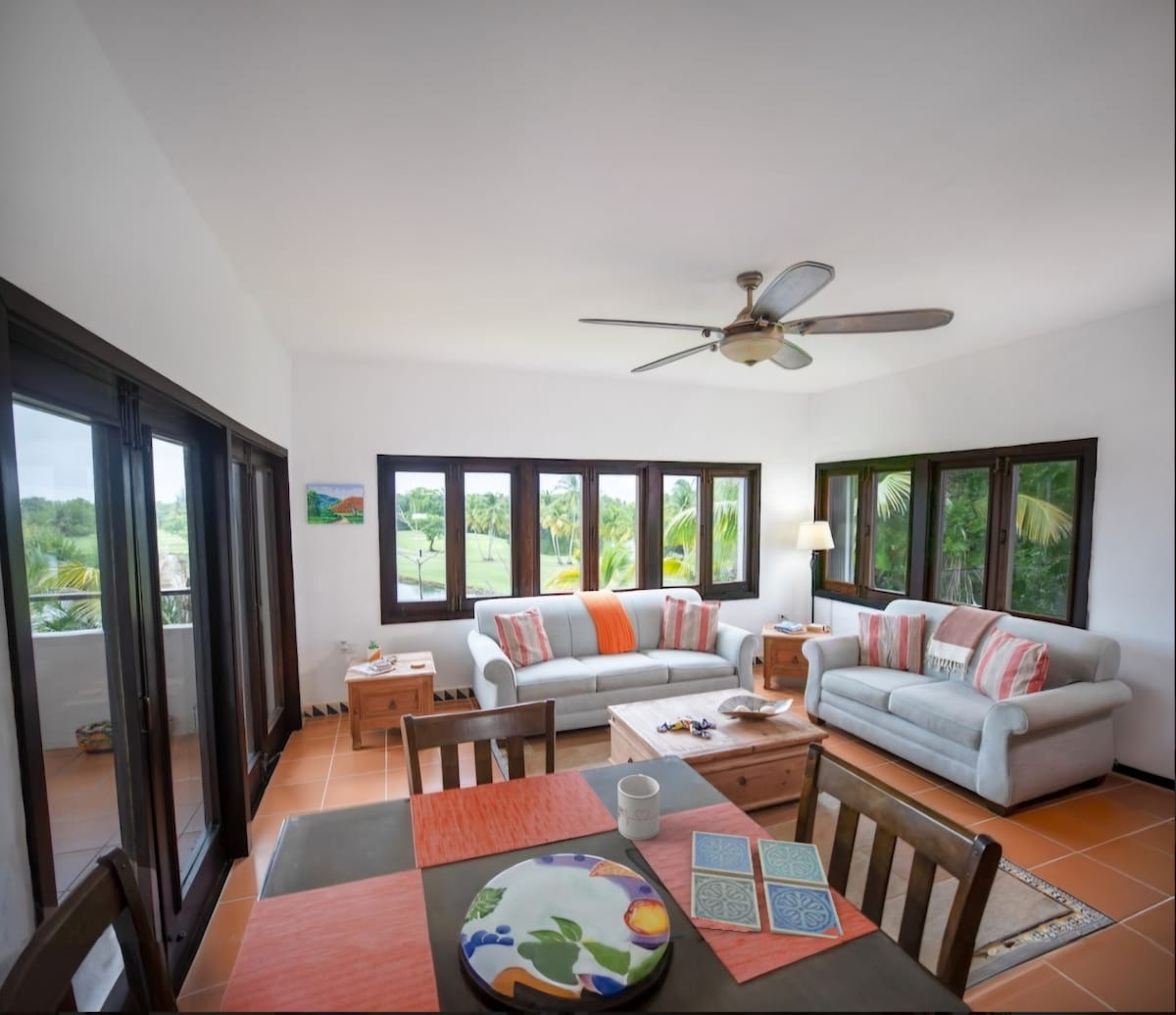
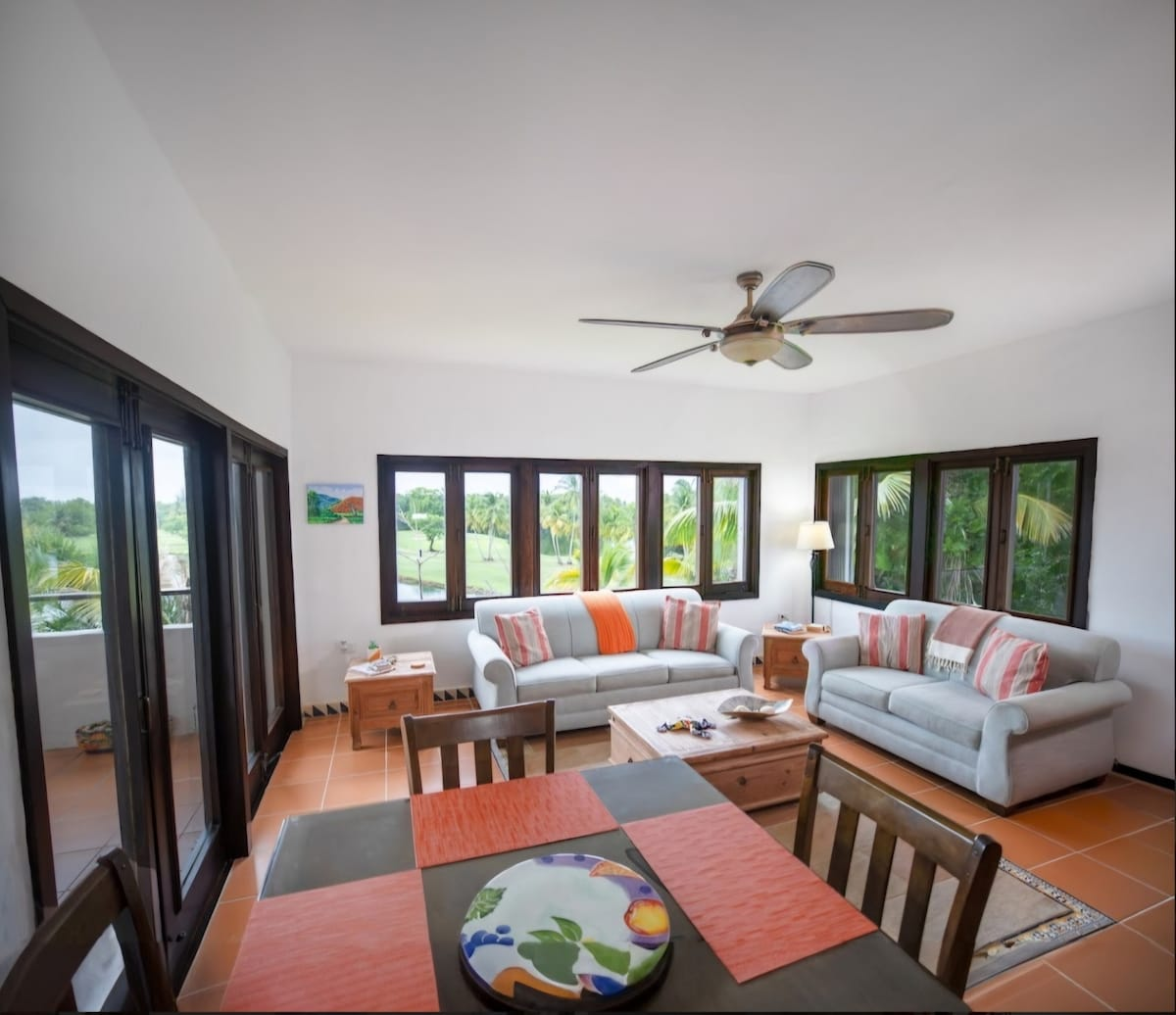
- mug (639, 800)
- drink coaster (762, 878)
